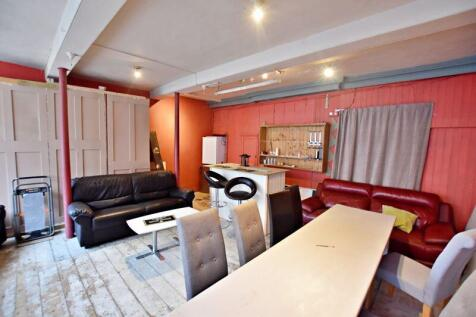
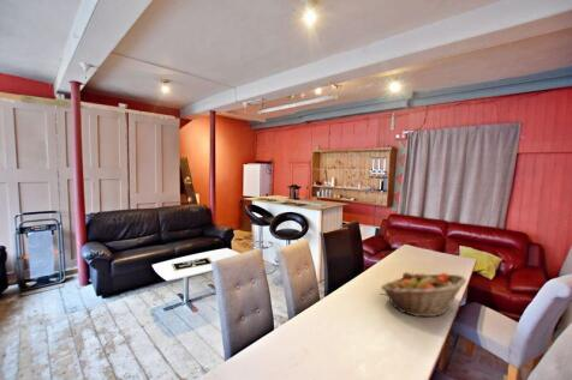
+ fruit basket (422, 289)
